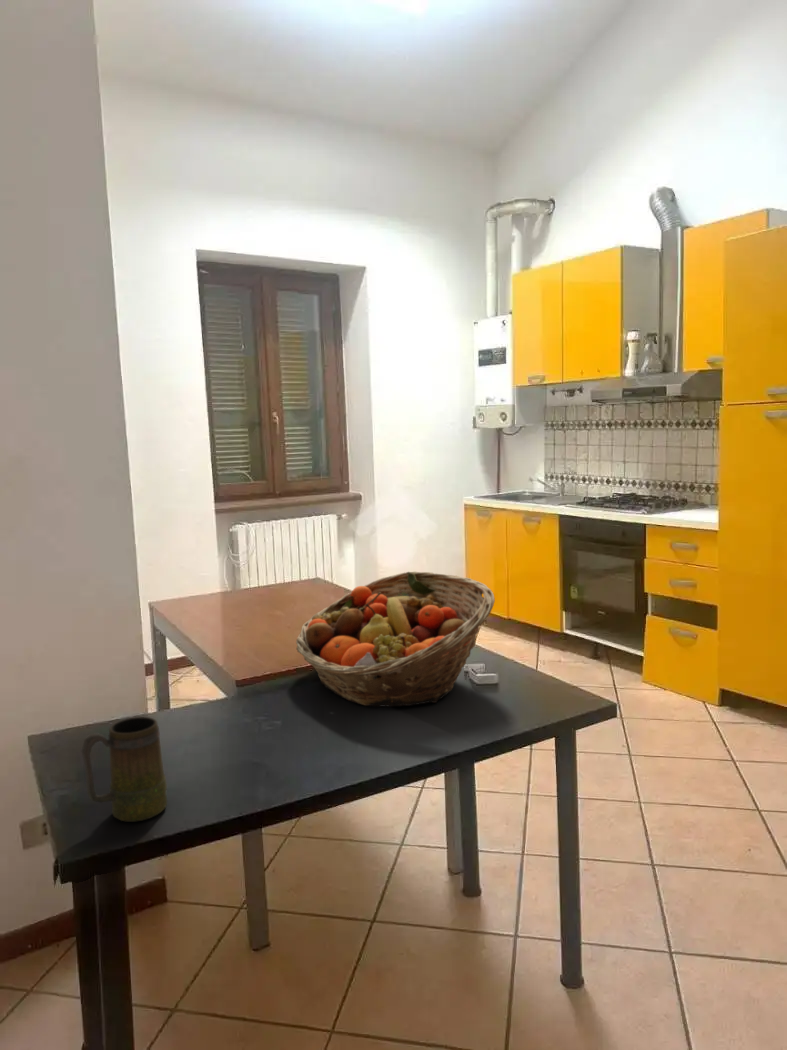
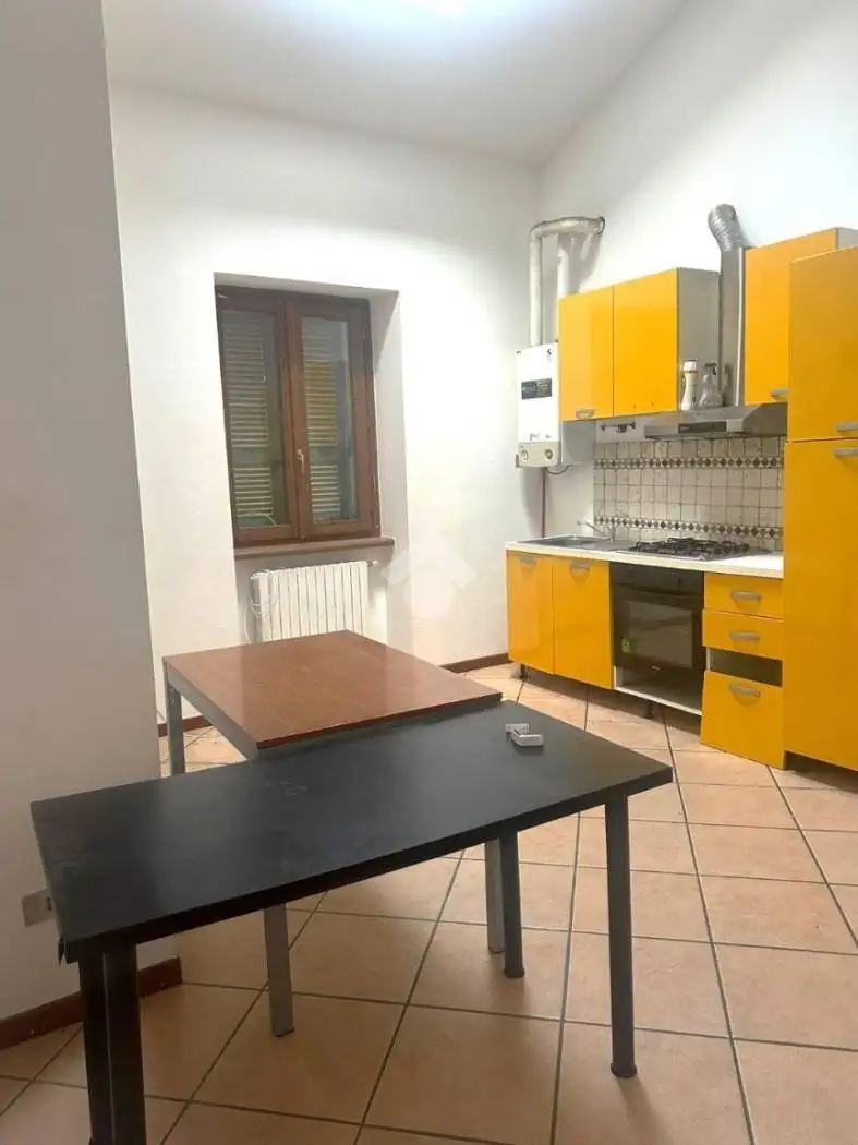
- mug (124, 770)
- fruit basket (393, 633)
